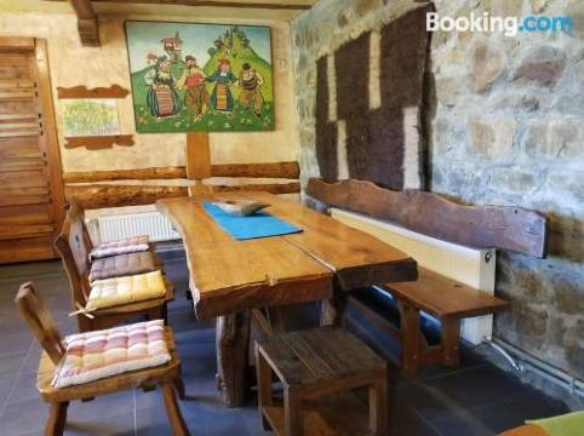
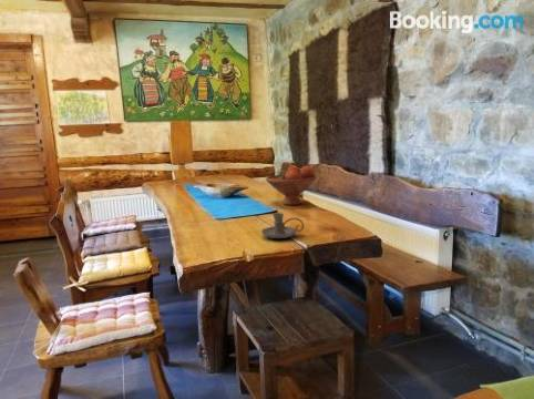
+ candle holder (283, 225)
+ fruit bowl (291, 185)
